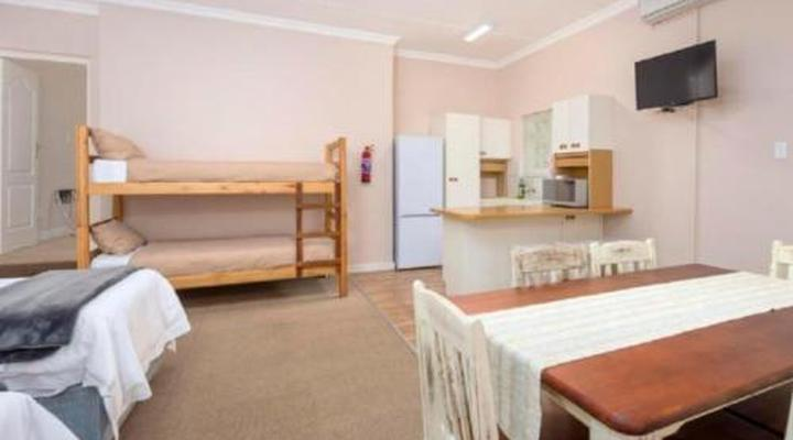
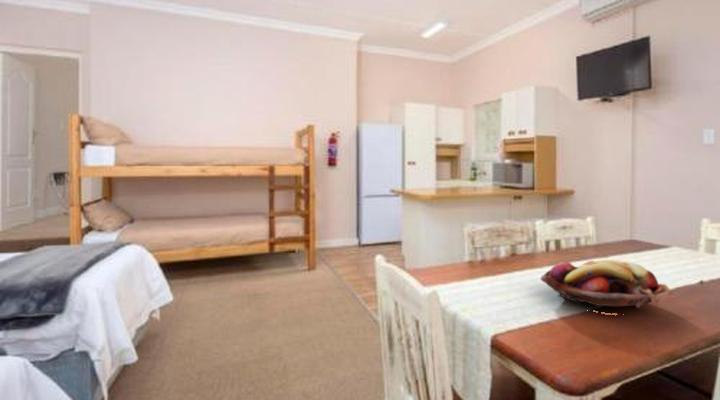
+ fruit basket (602, 281)
